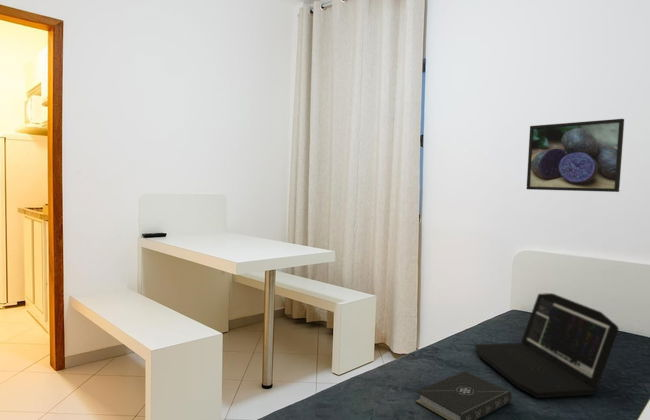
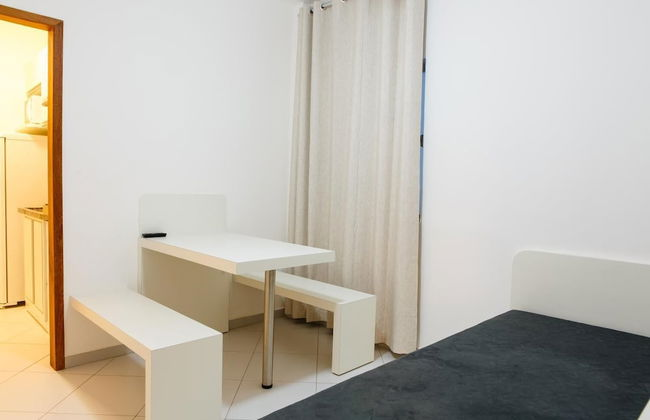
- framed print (571, 156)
- laptop (536, 336)
- book (463, 396)
